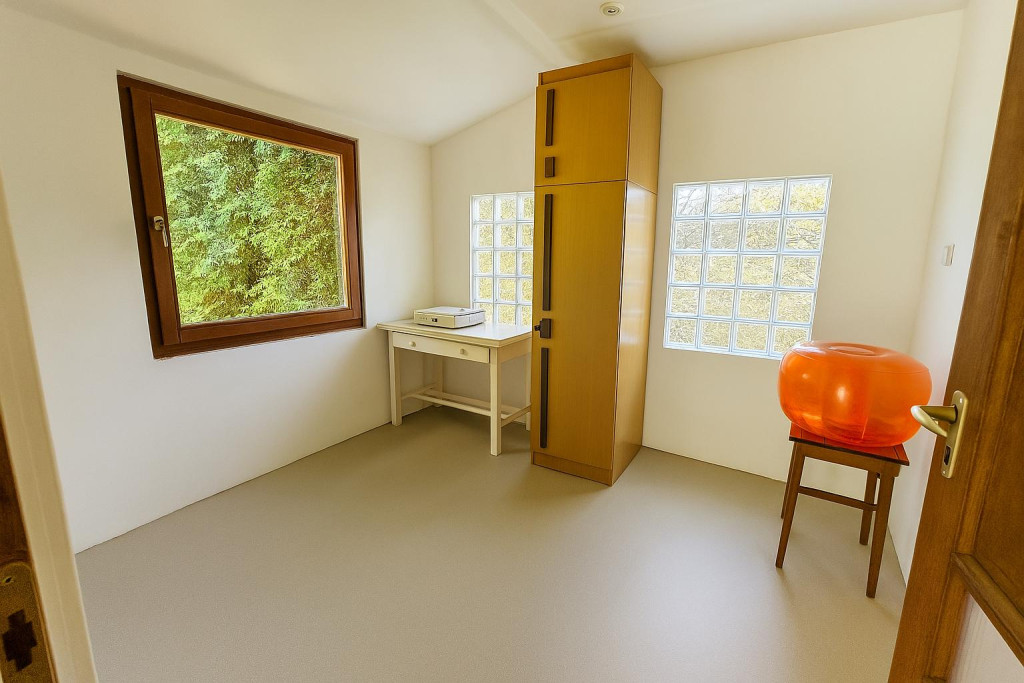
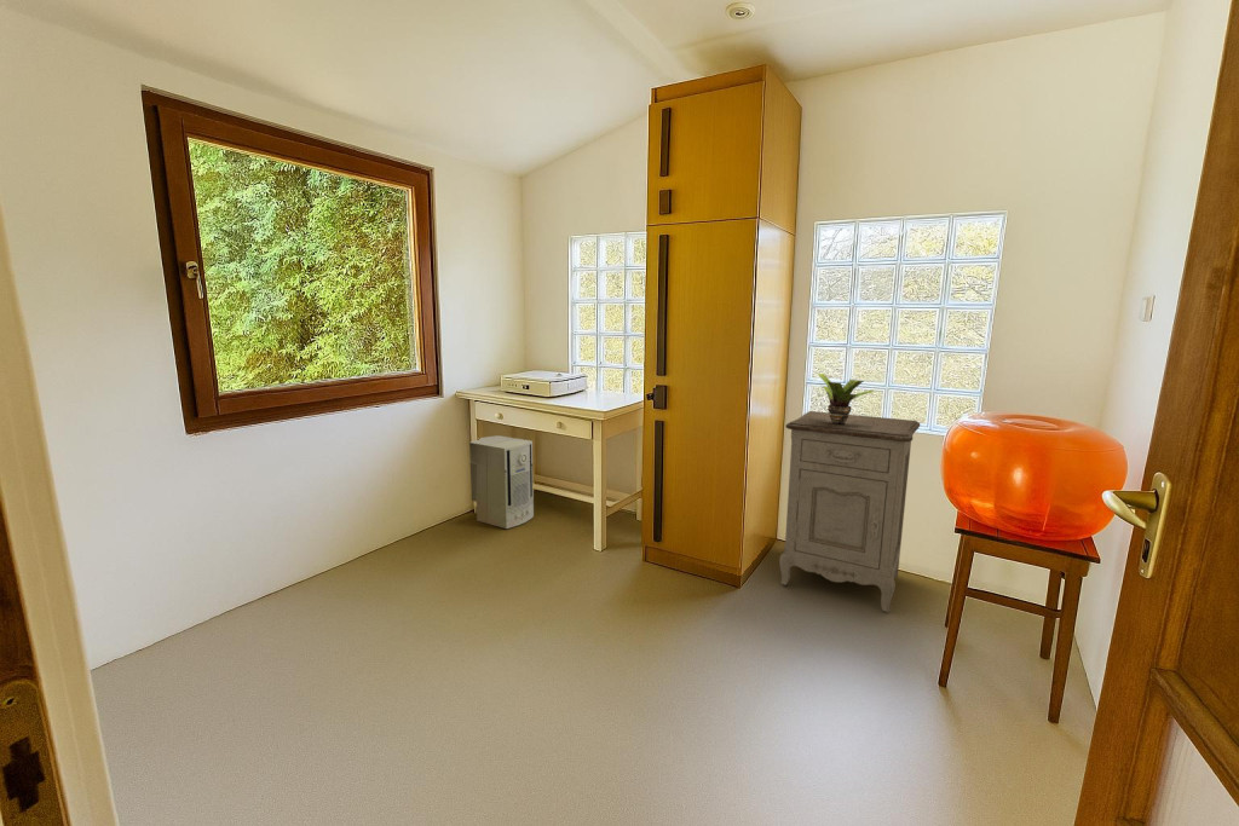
+ air purifier (502, 480)
+ potted plant (840, 399)
+ nightstand (845, 504)
